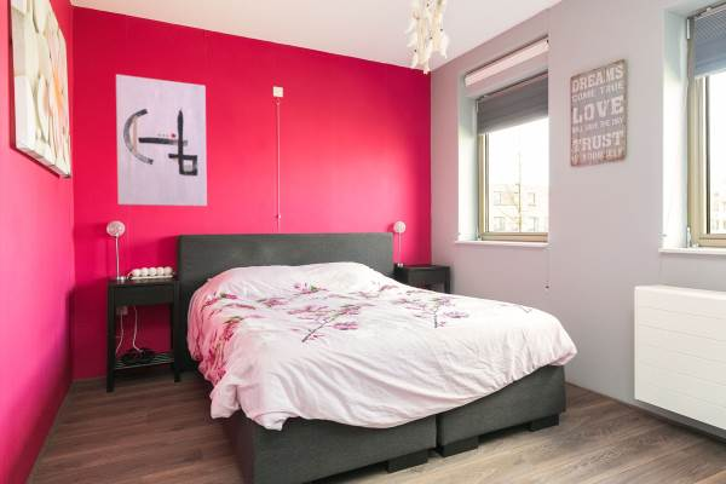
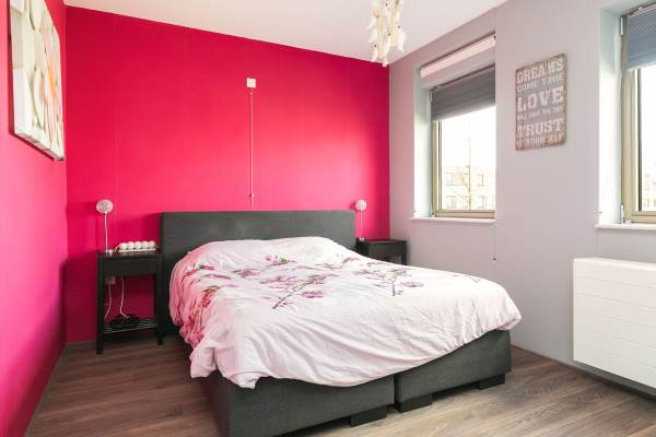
- wall art (162, 143)
